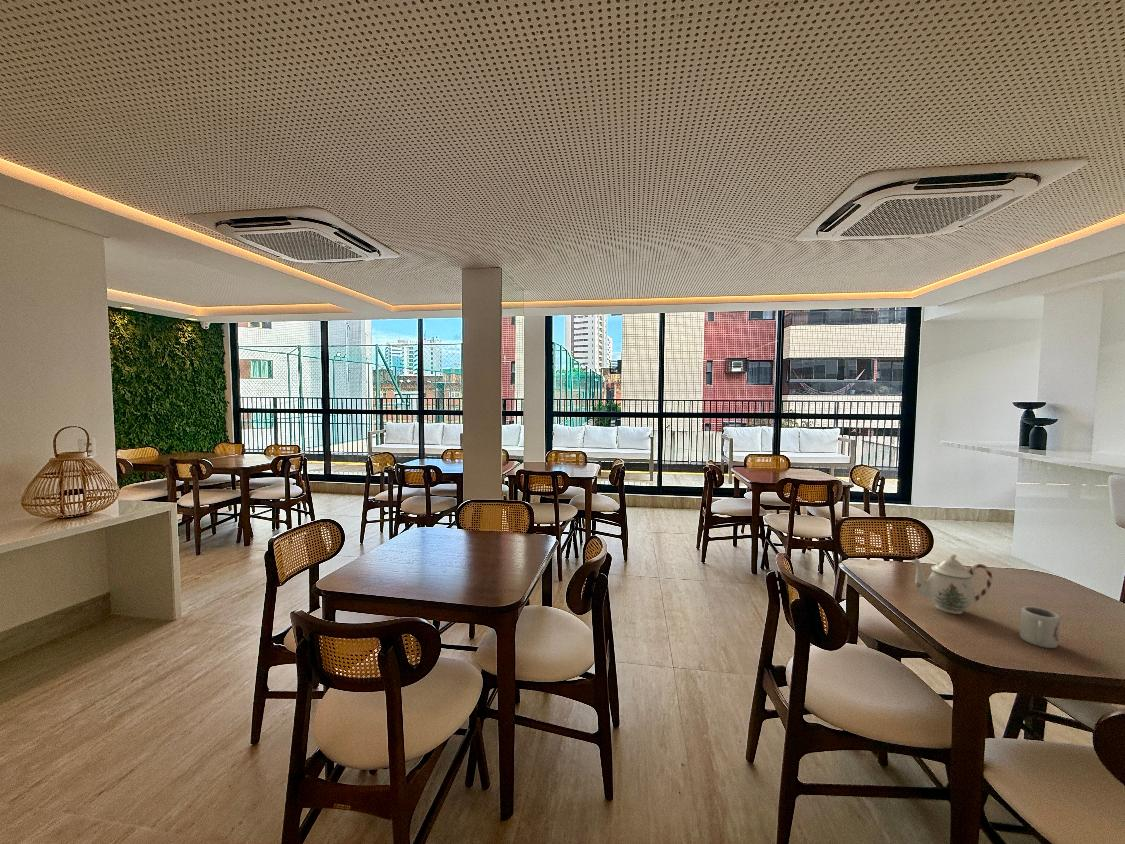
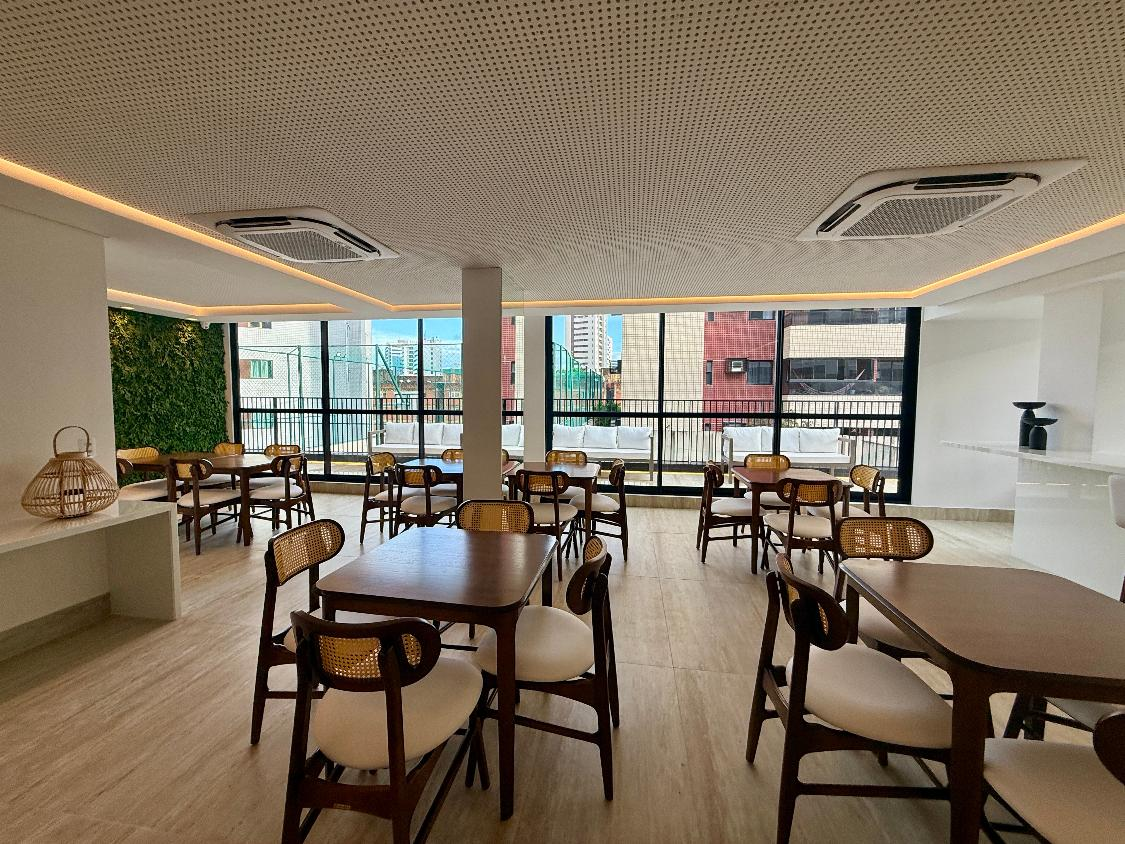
- cup (1039, 628)
- teapot (949, 581)
